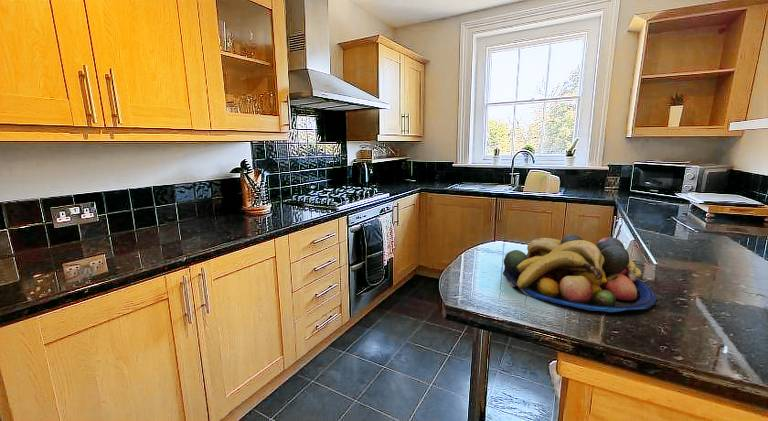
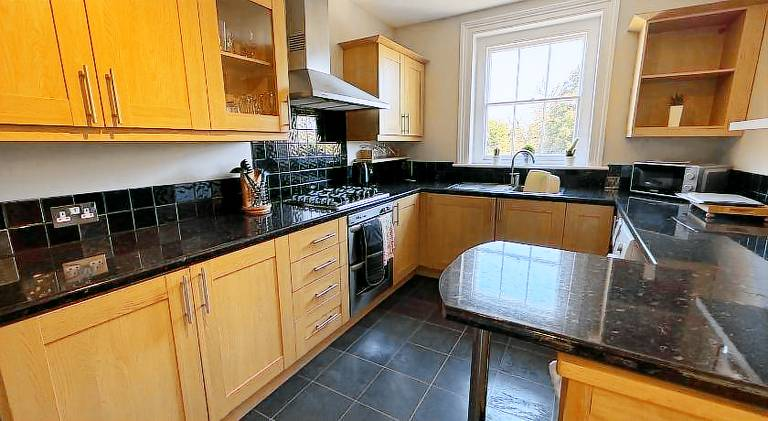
- fruit bowl (575, 260)
